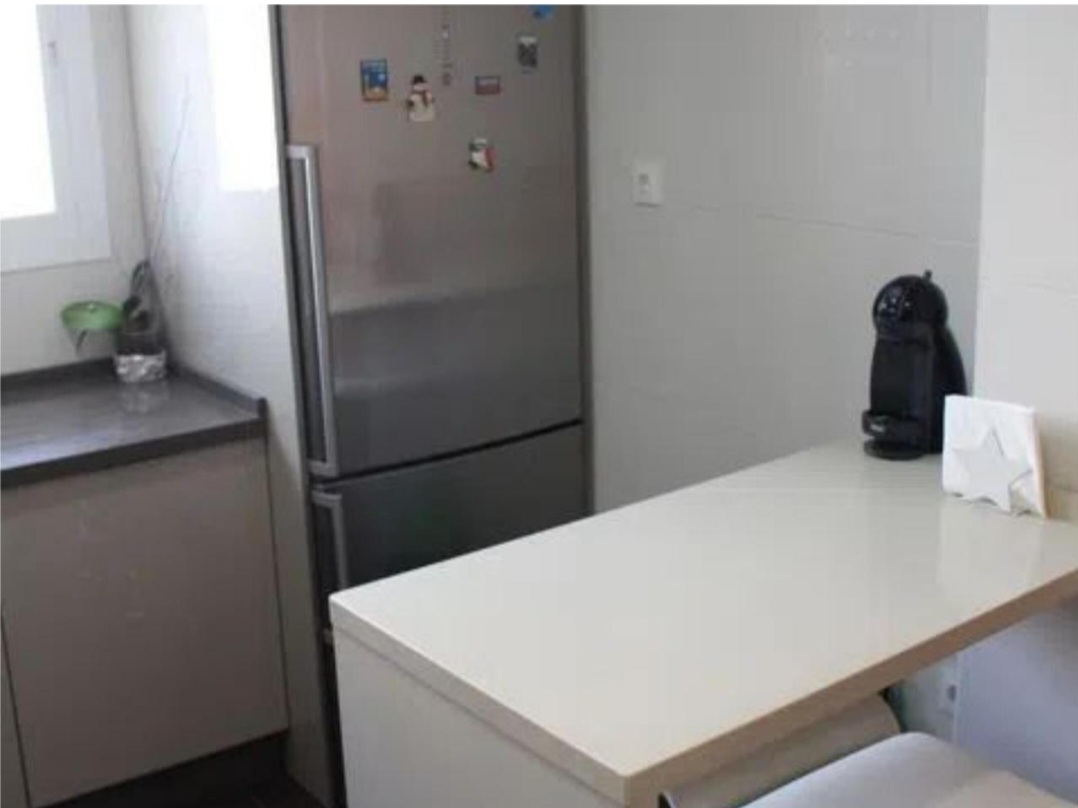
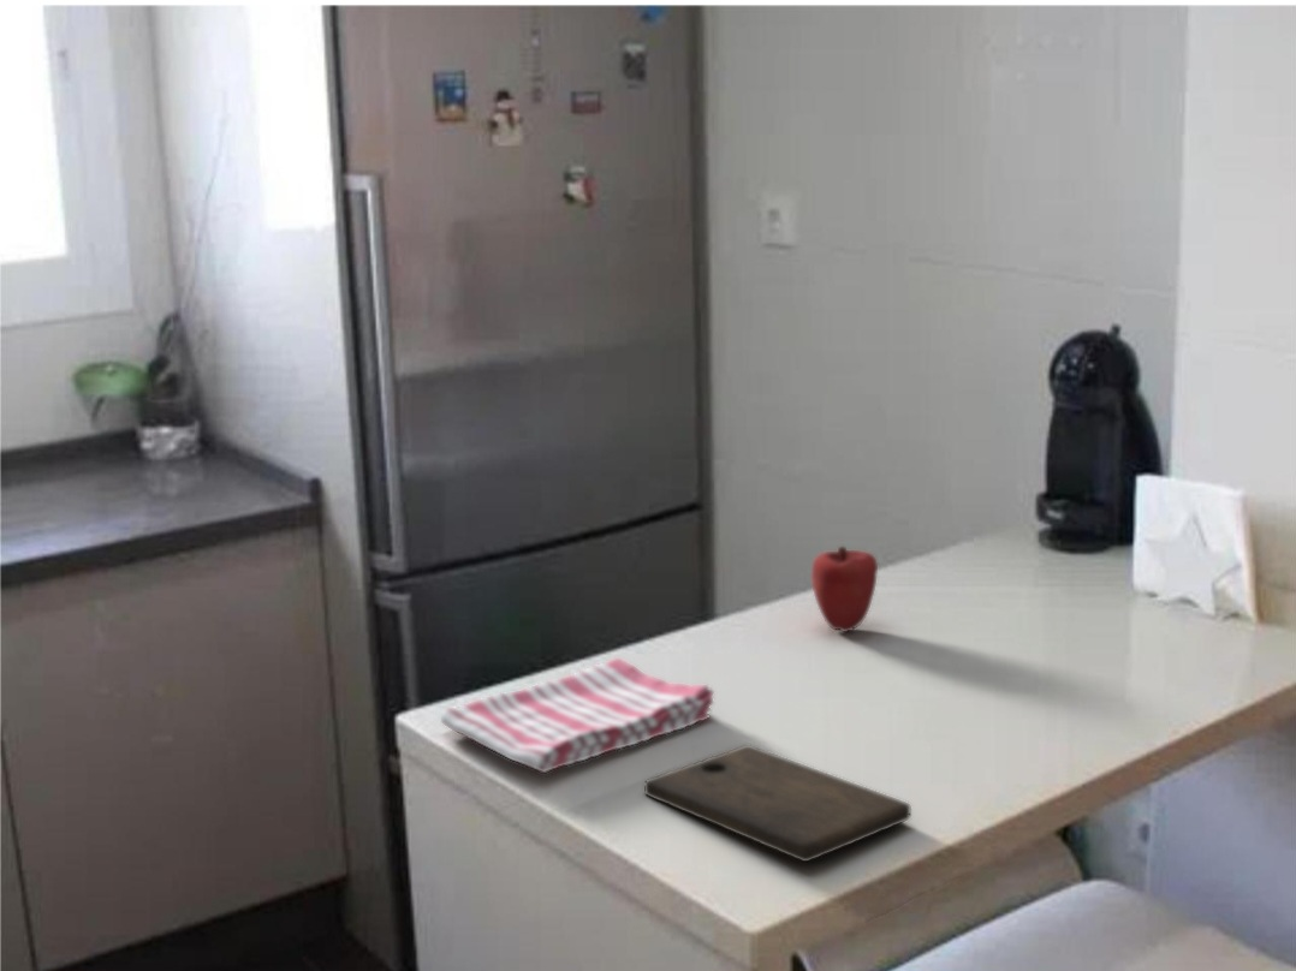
+ dish towel (577, 708)
+ apple (844, 586)
+ cutting board (774, 799)
